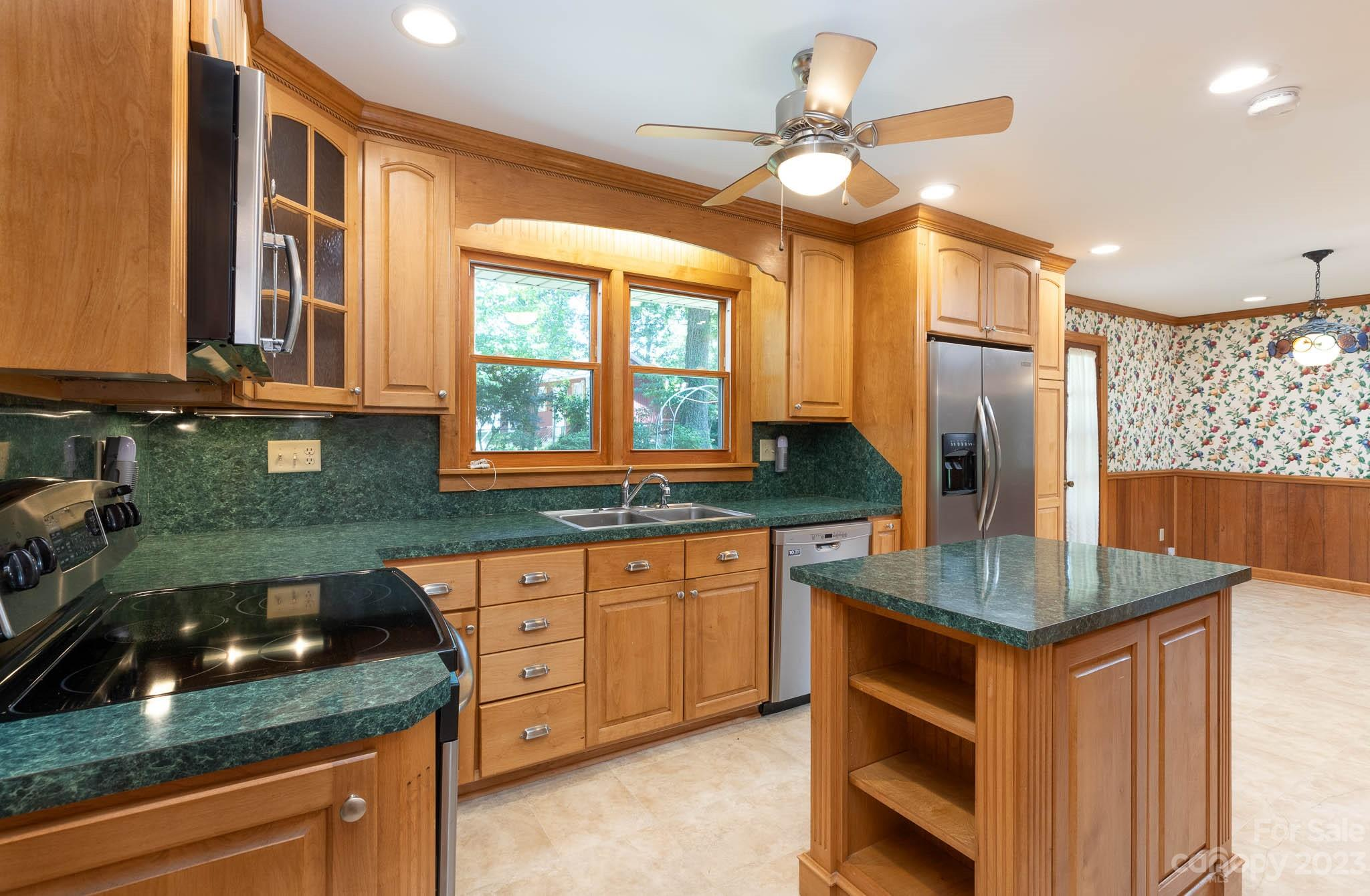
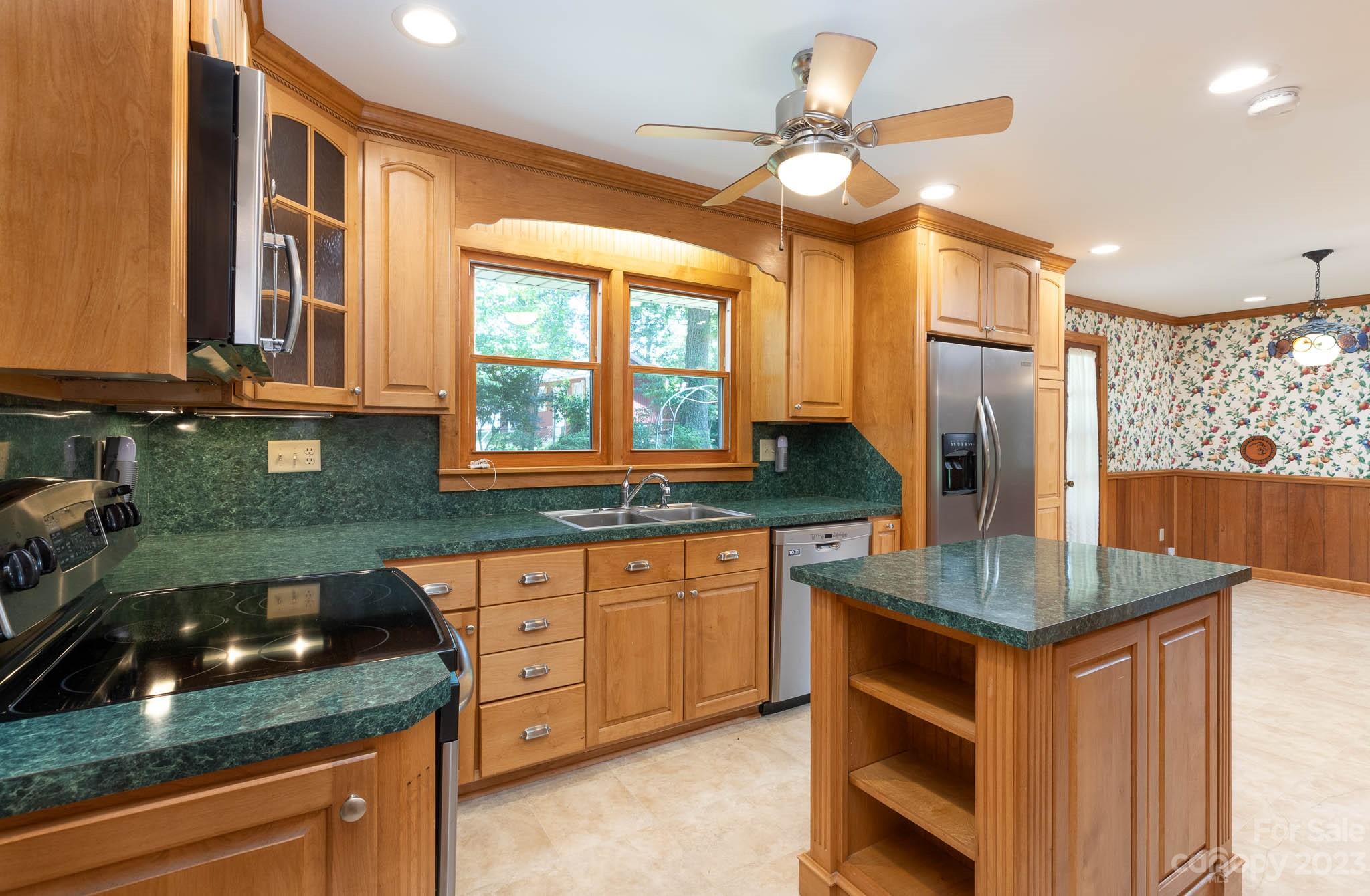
+ decorative plate (1258, 449)
